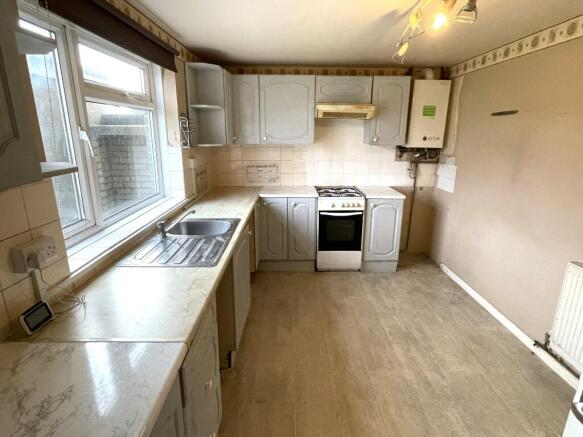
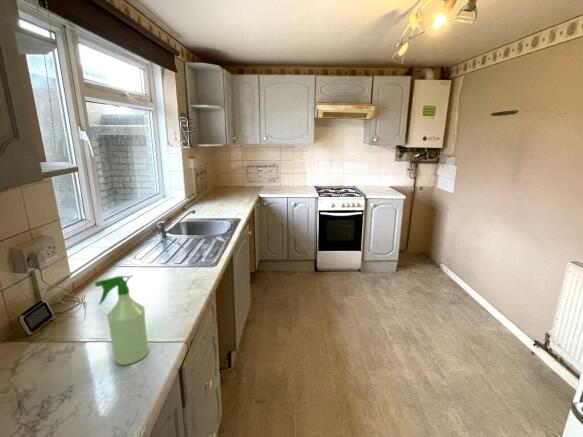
+ spray bottle (126, 316)
